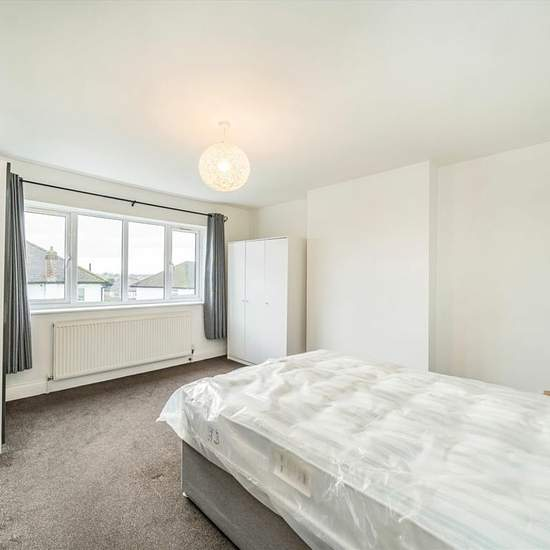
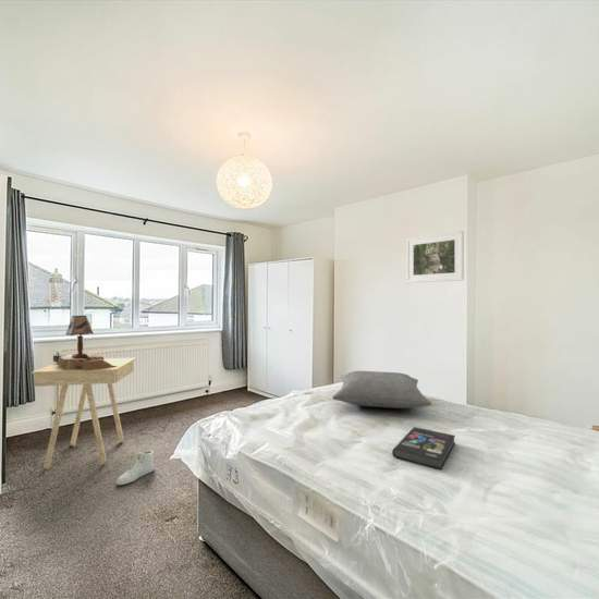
+ side table (89, 407)
+ pillow (379, 388)
+ book (425, 445)
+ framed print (432, 258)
+ table lamp (82, 340)
+ sneaker (135, 465)
